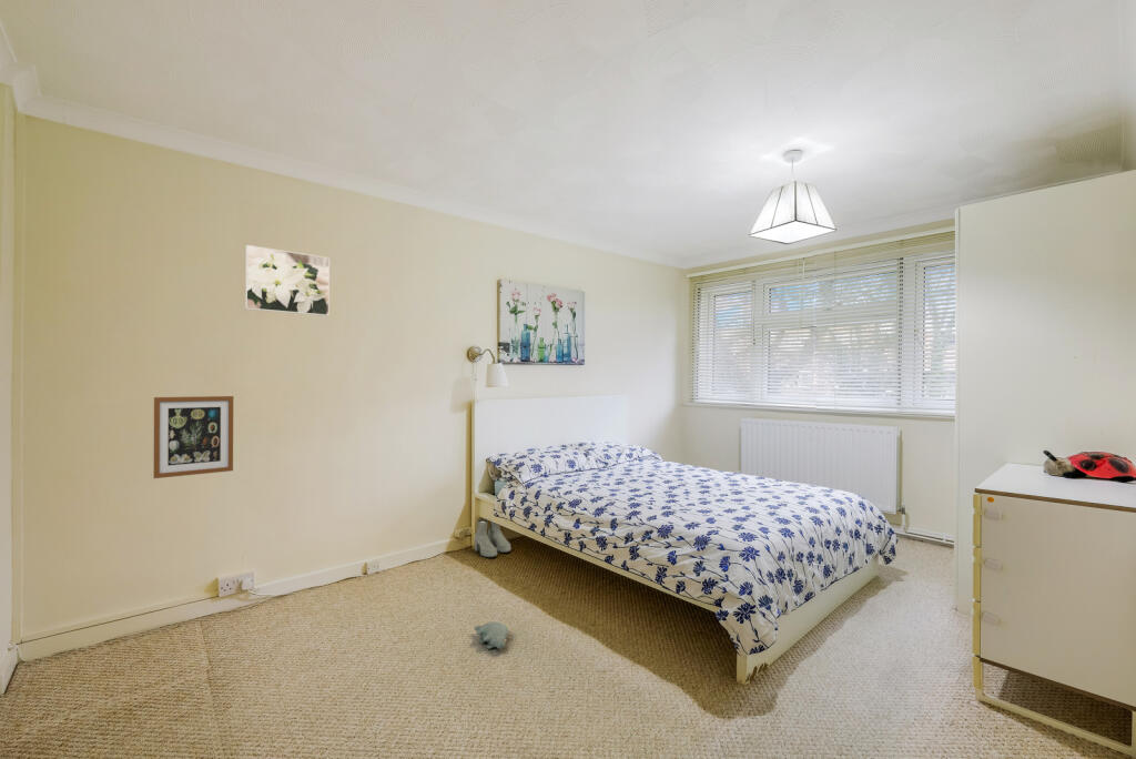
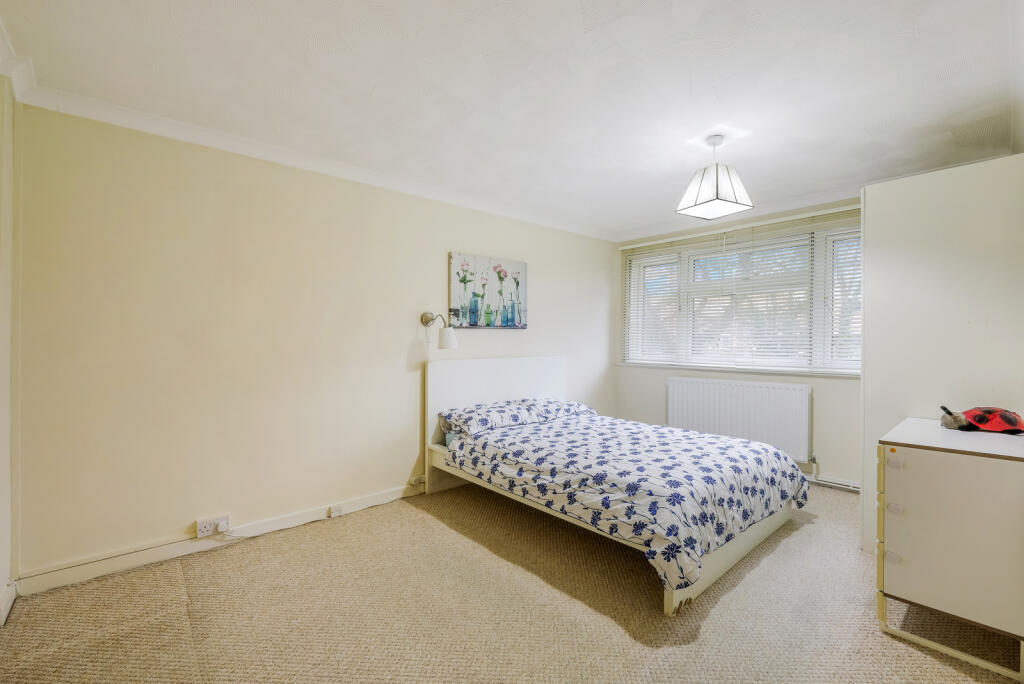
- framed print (288, 282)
- boots (491, 535)
- plush toy (494, 632)
- wall art (194, 435)
